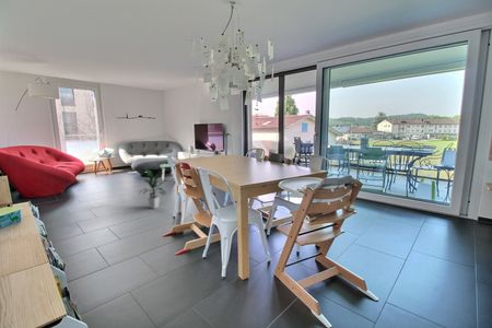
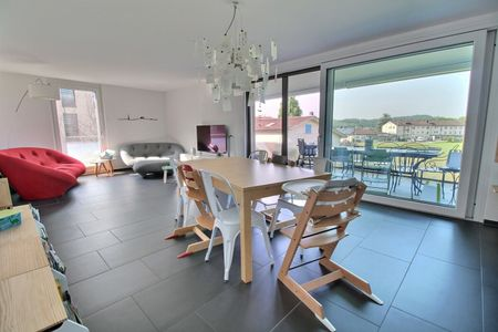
- indoor plant (154, 187)
